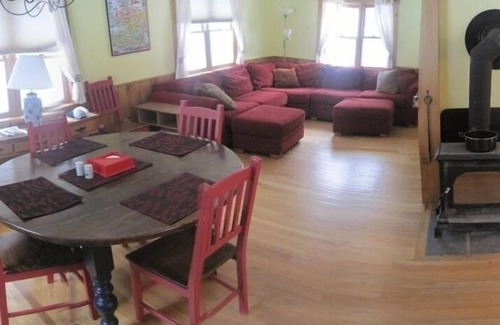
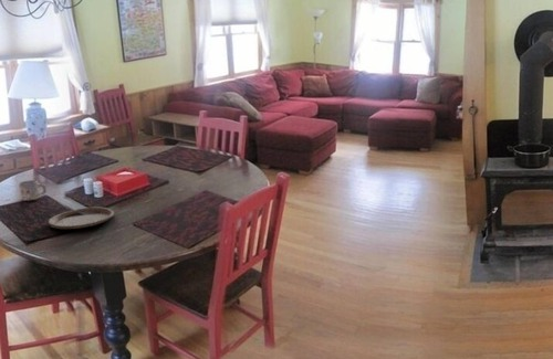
+ plate (82, 218)
+ mug (33, 190)
